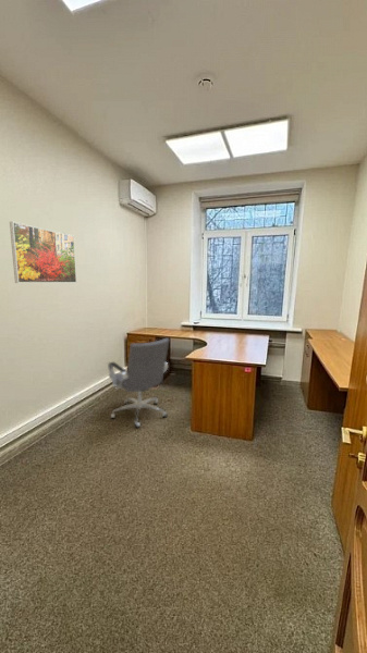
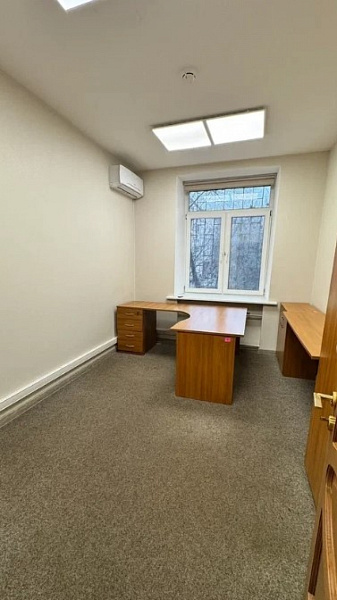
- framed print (48, 256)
- office chair (137, 375)
